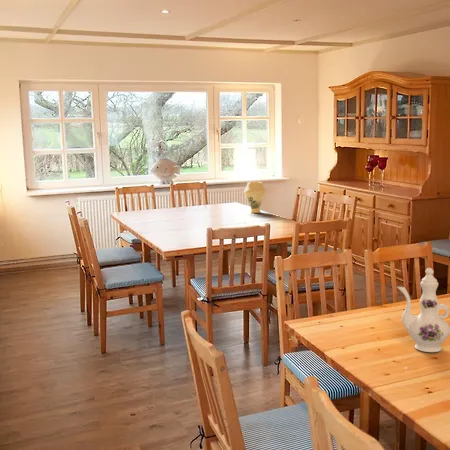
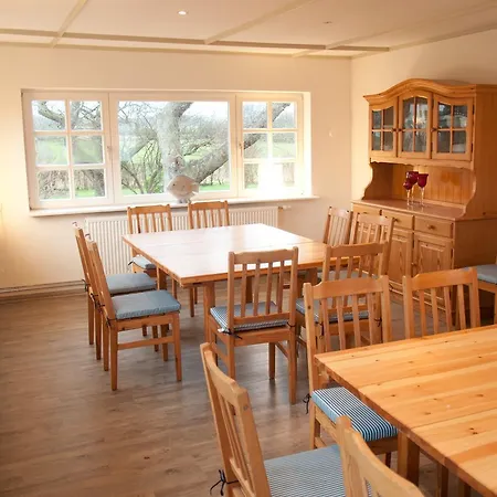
- vase (255, 197)
- chinaware (423, 308)
